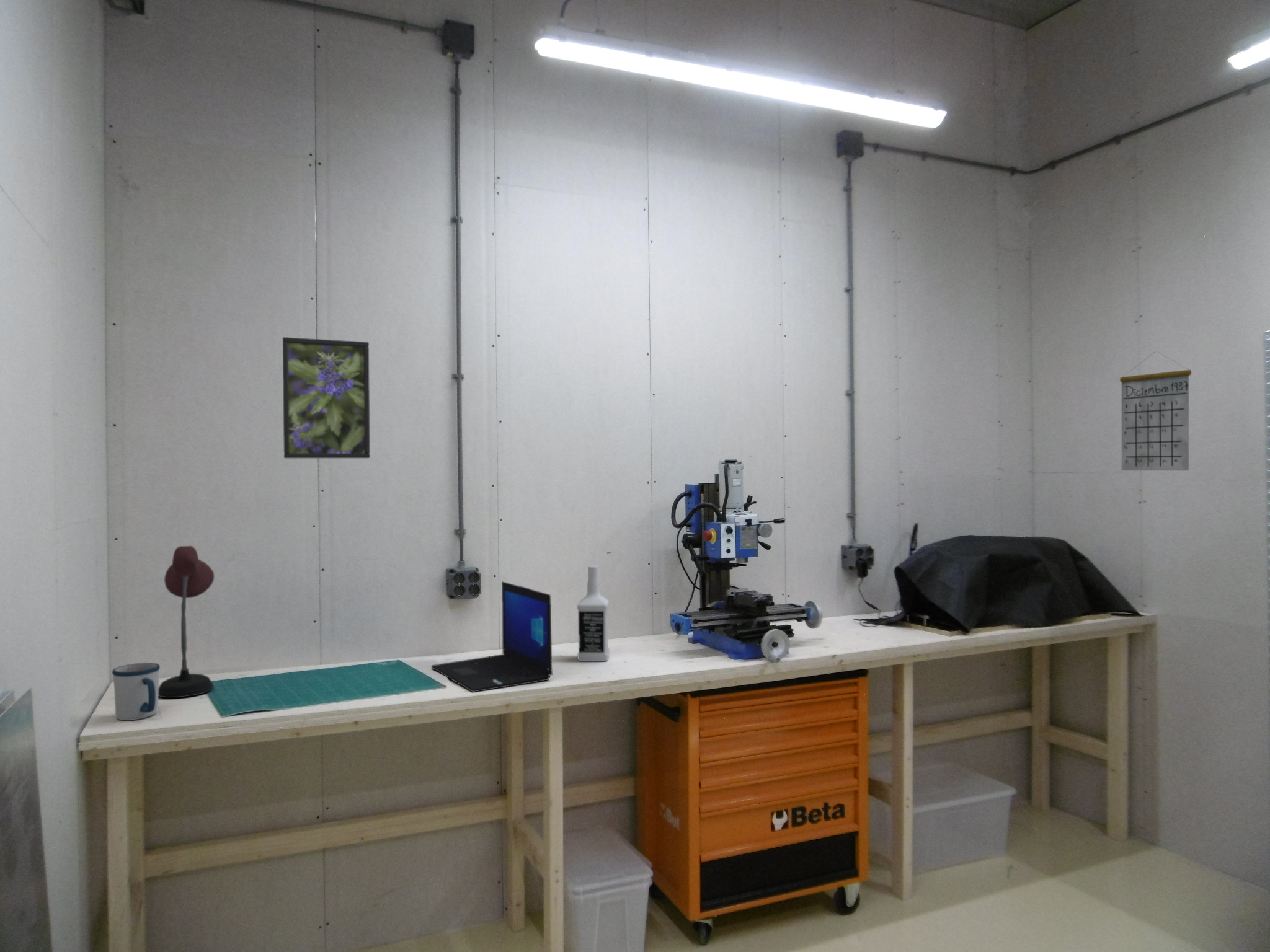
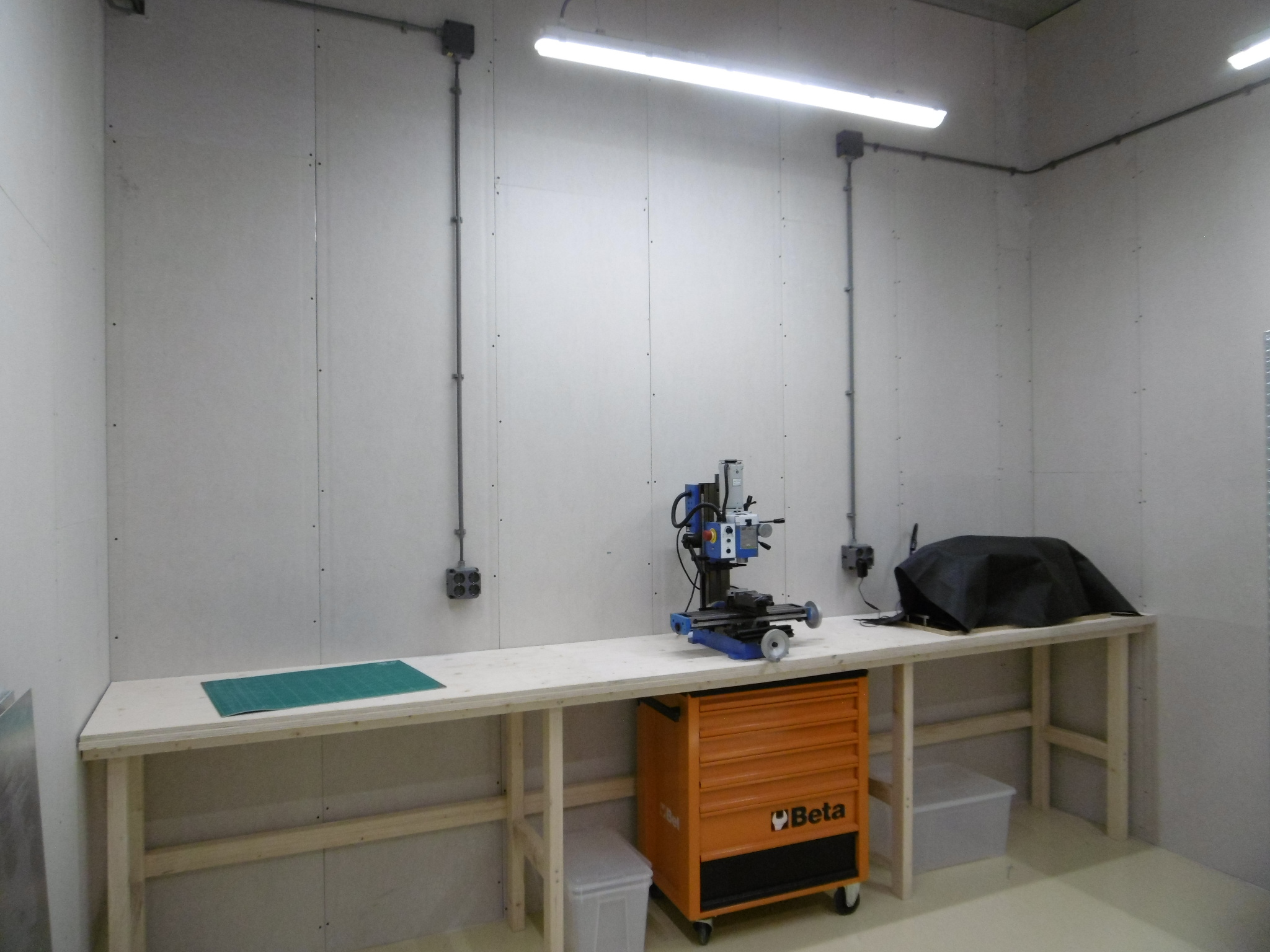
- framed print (327, 399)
- desk lamp (185, 617)
- laptop (502, 632)
- vodka (593, 612)
- mug (137, 692)
- calendar (1154, 410)
